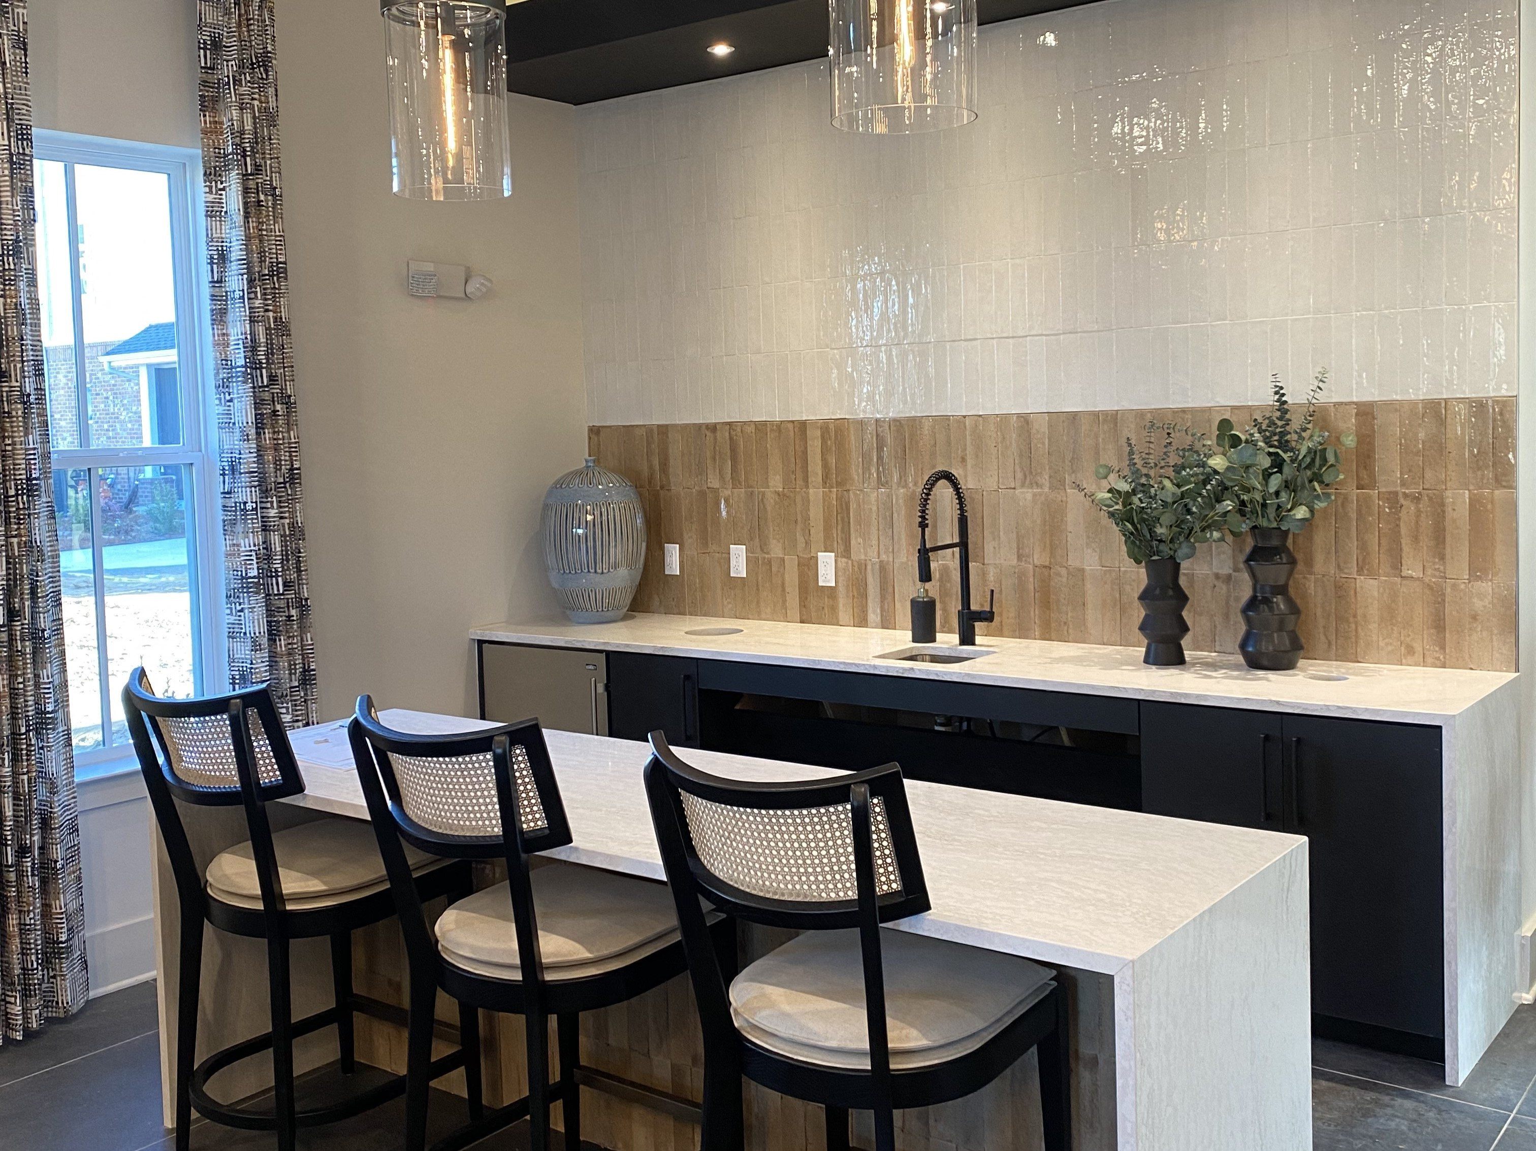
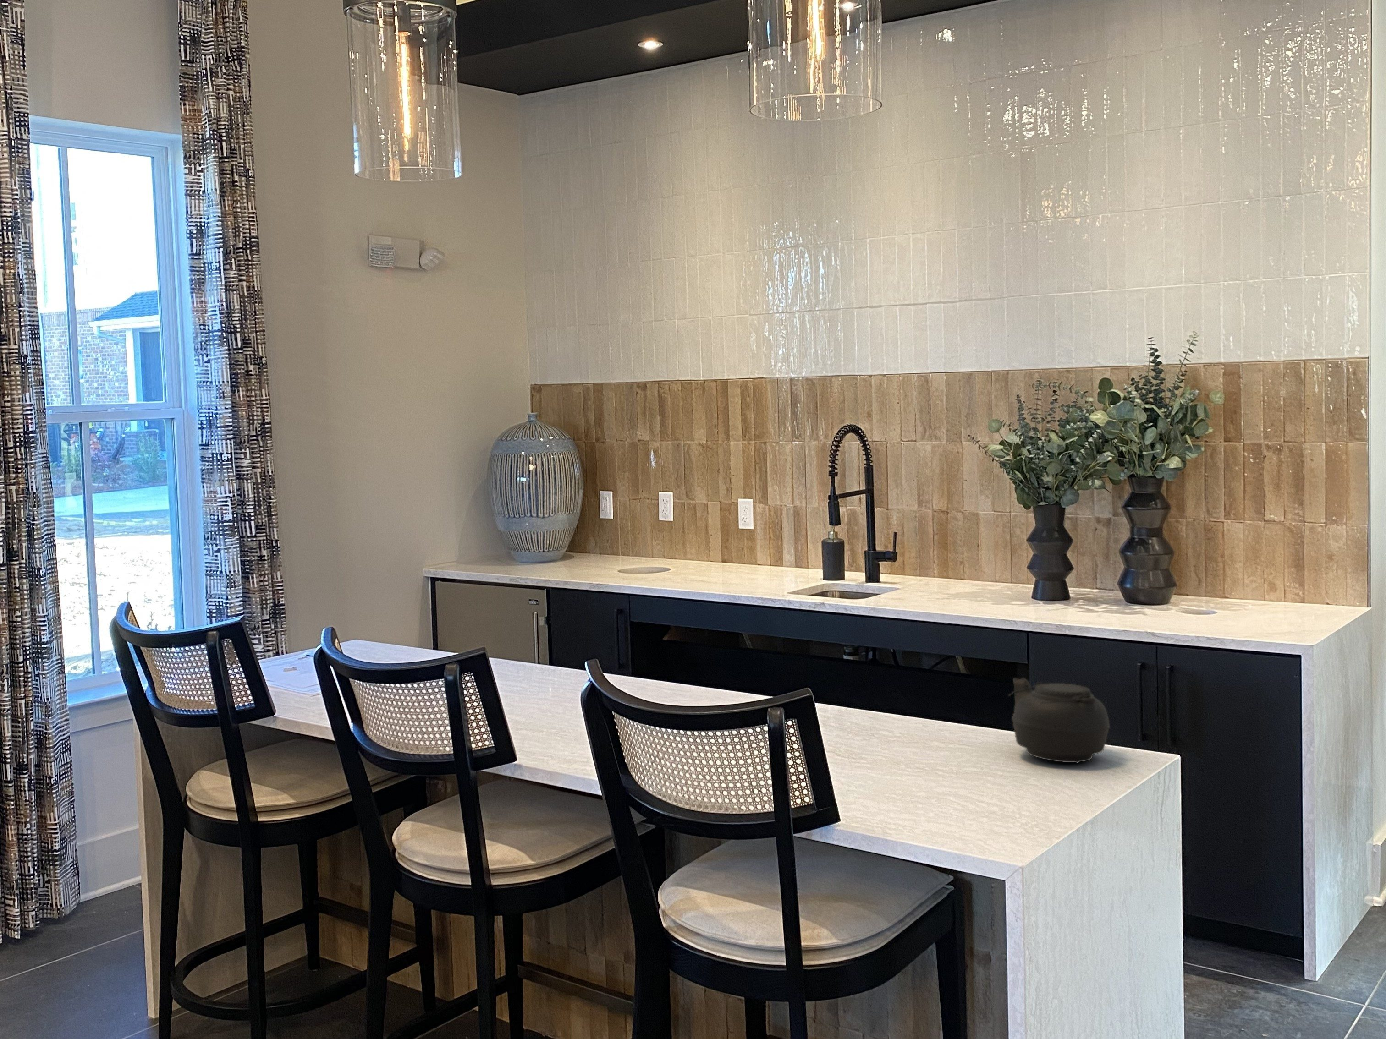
+ teapot (1053, 719)
